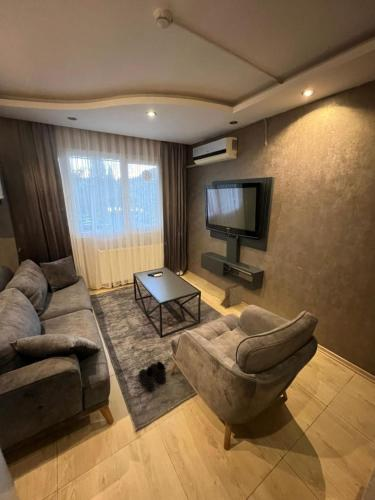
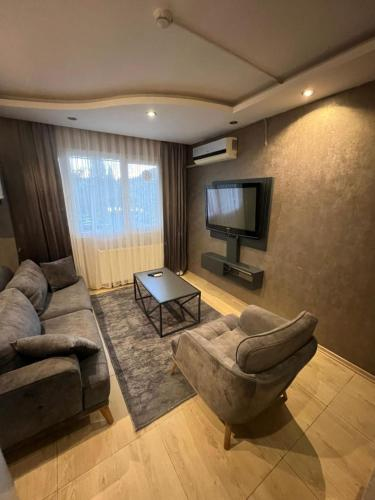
- boots (151, 370)
- cardboard box (231, 295)
